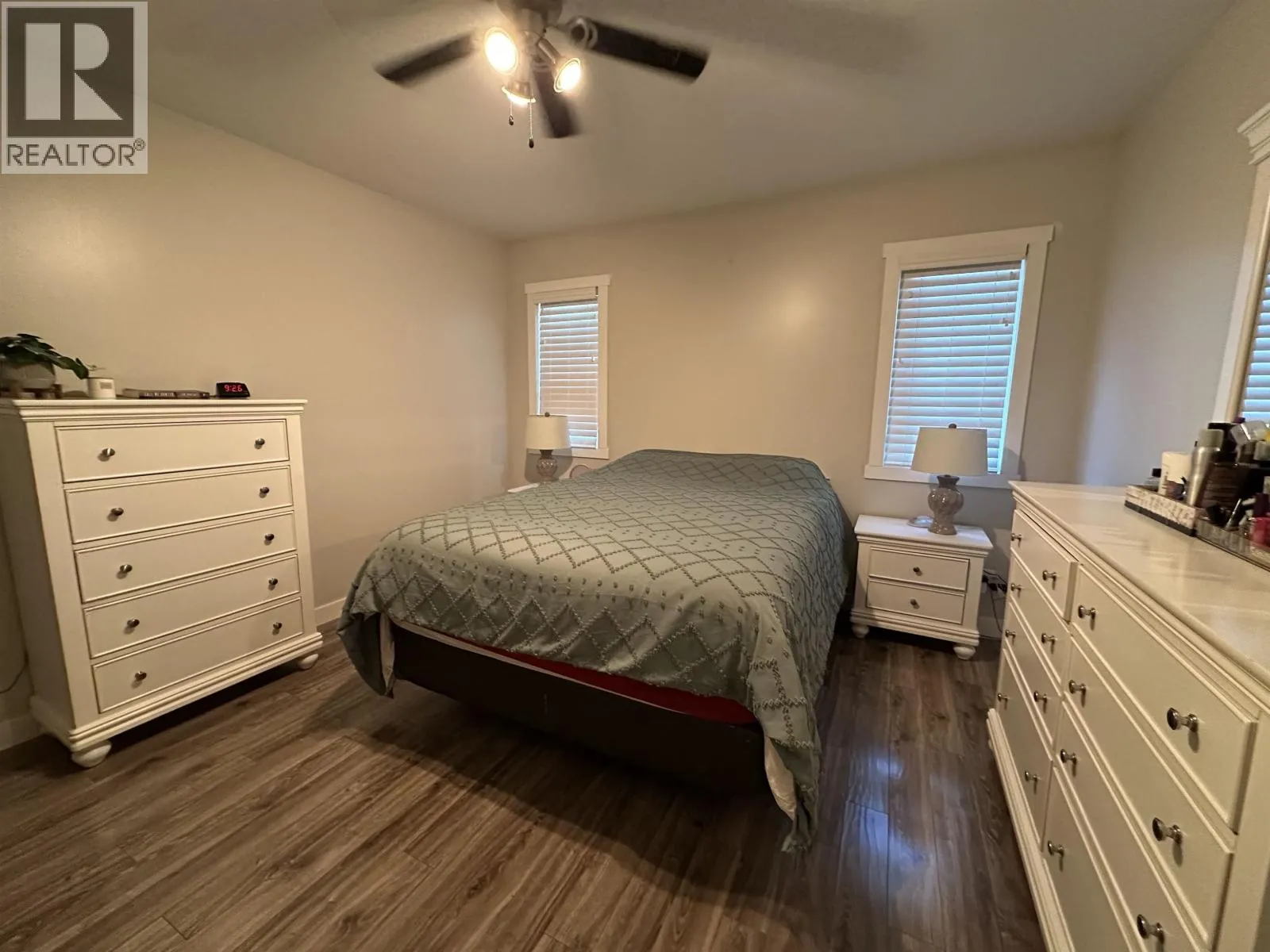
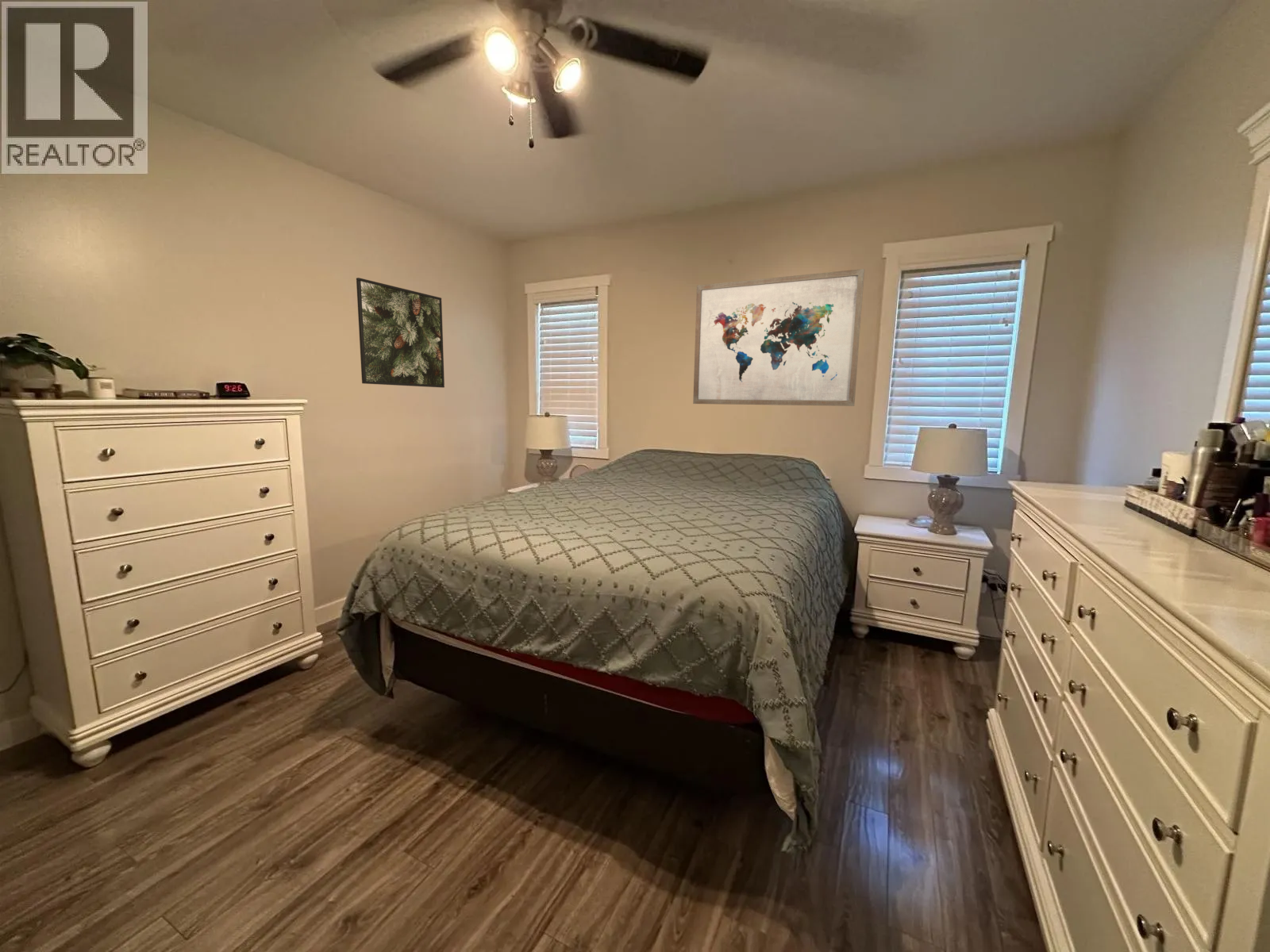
+ wall art (771, 342)
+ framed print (404, 337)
